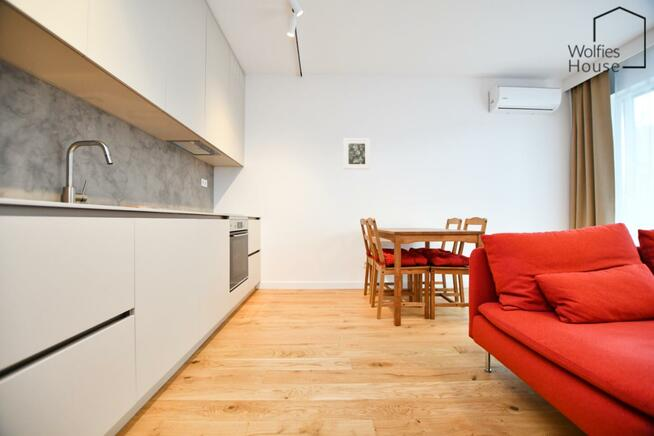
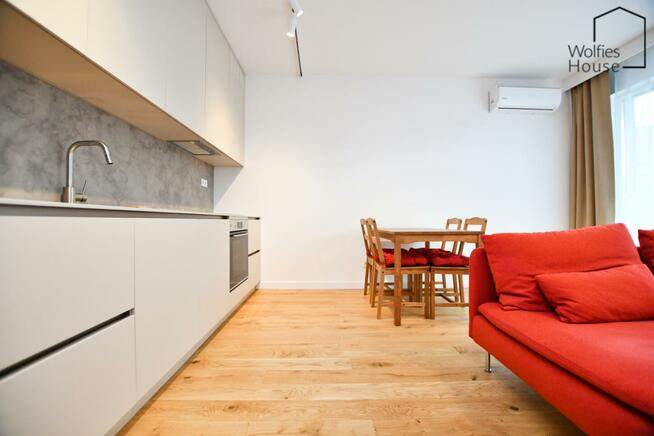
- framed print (356, 153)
